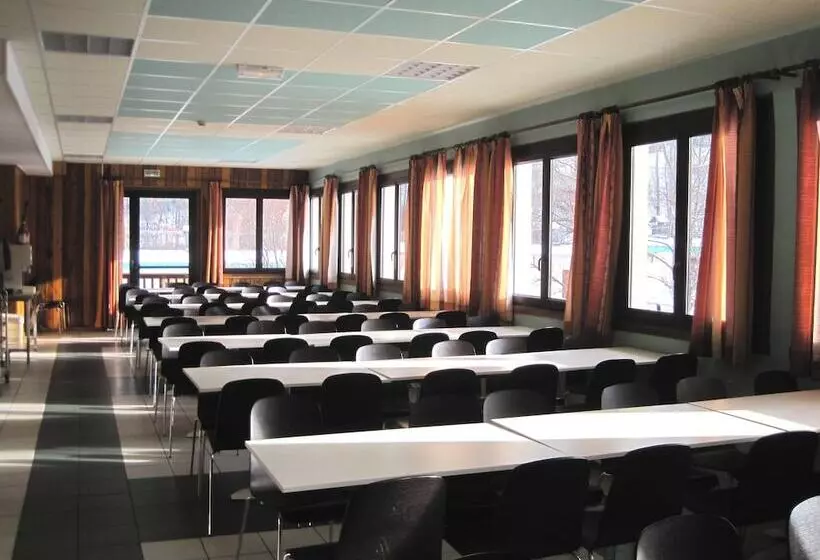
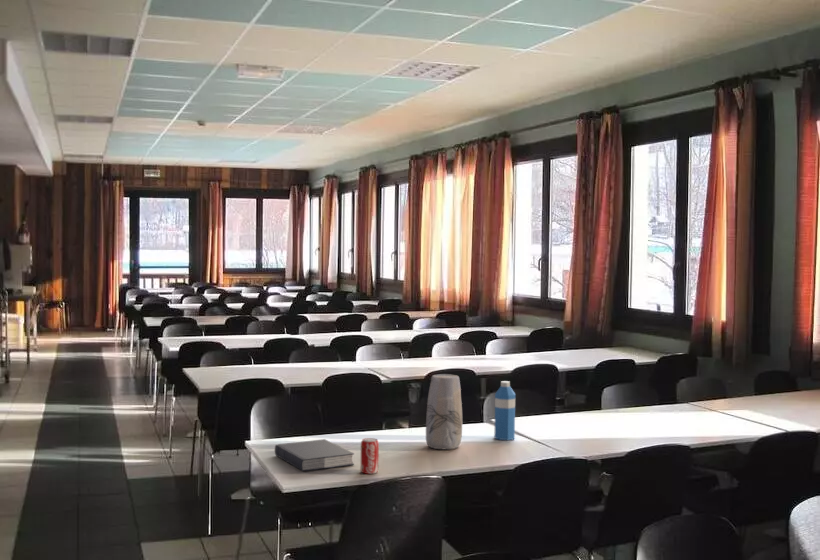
+ vase (443, 411)
+ water bottle (504, 409)
+ beverage can (369, 455)
+ book (313, 454)
